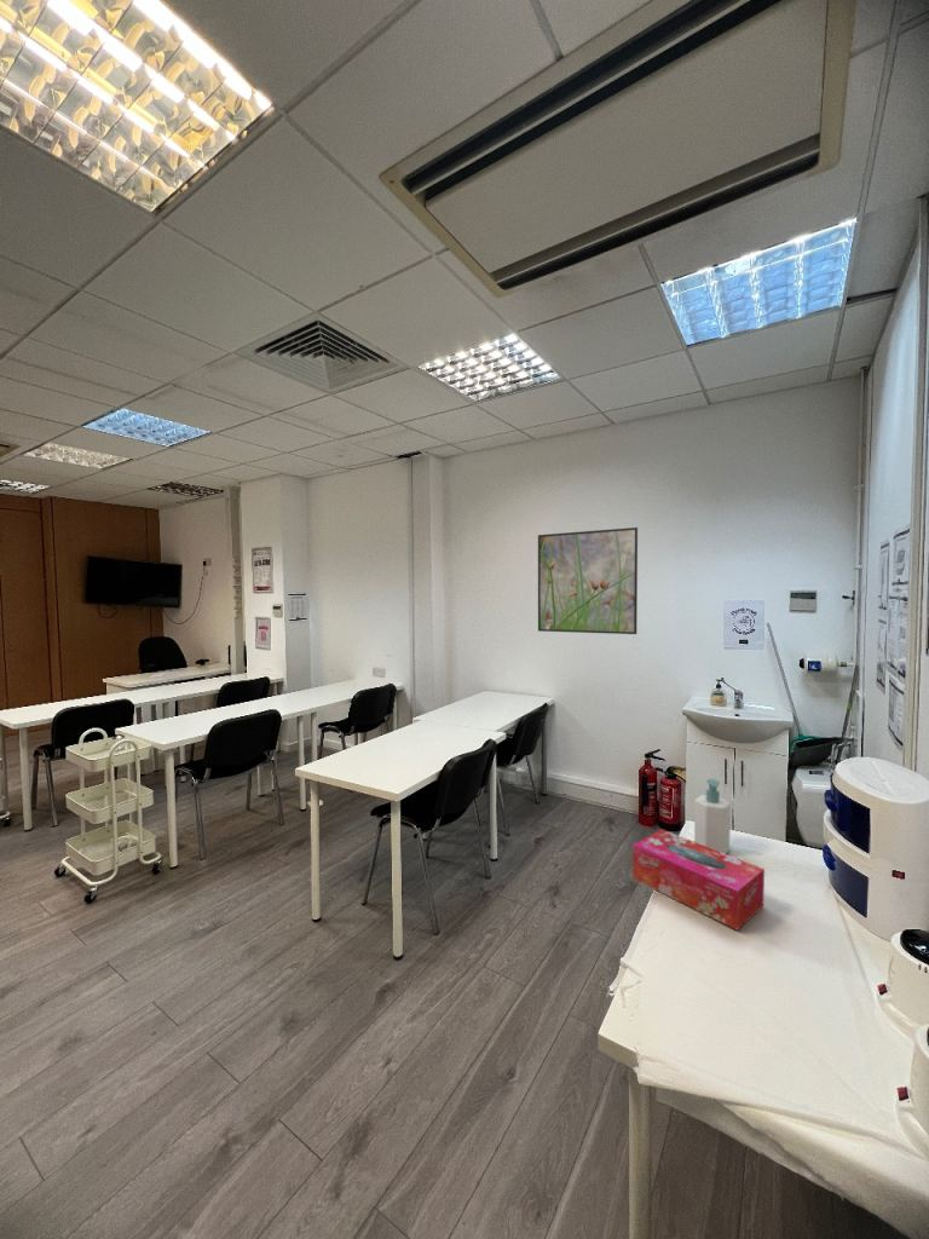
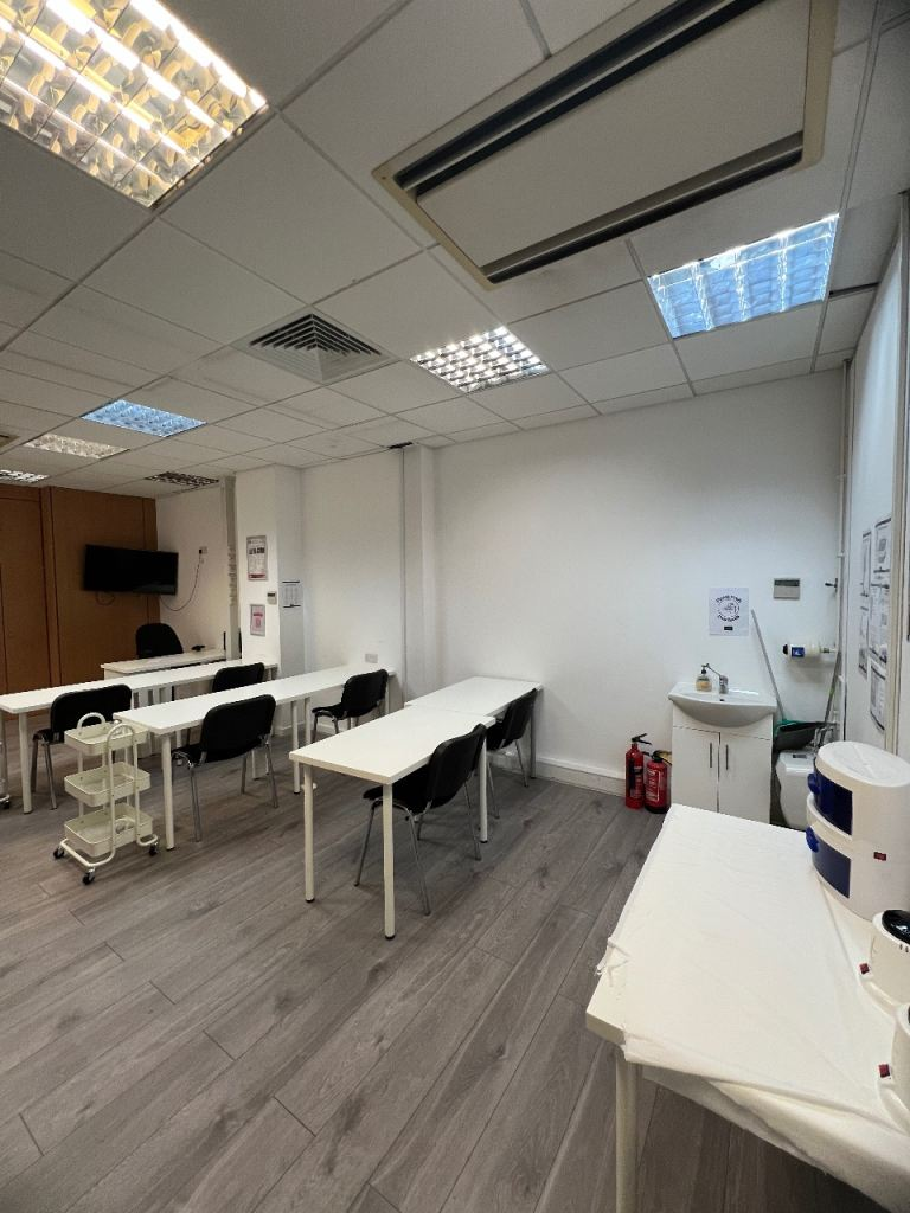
- tissue box (694, 874)
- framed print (584, 582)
- soap bottle (711, 814)
